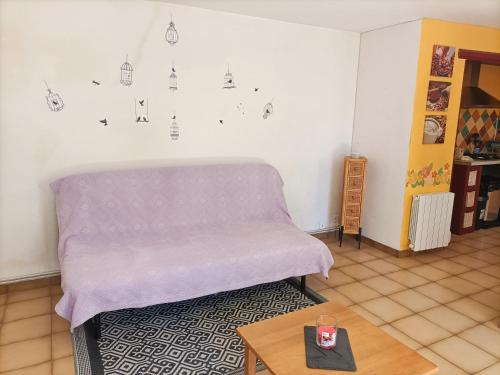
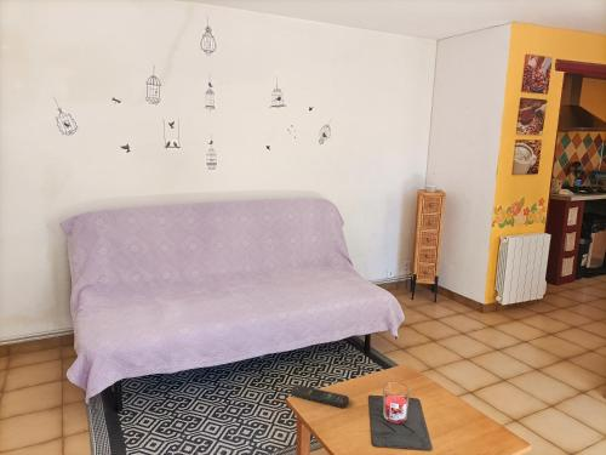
+ remote control (319, 396)
